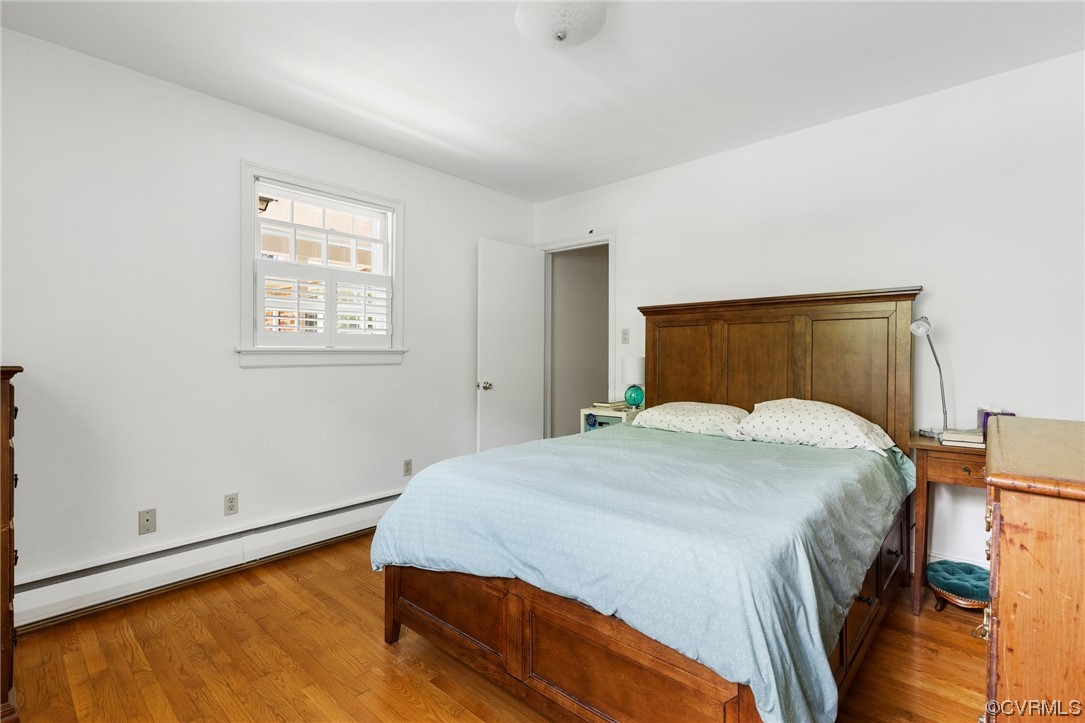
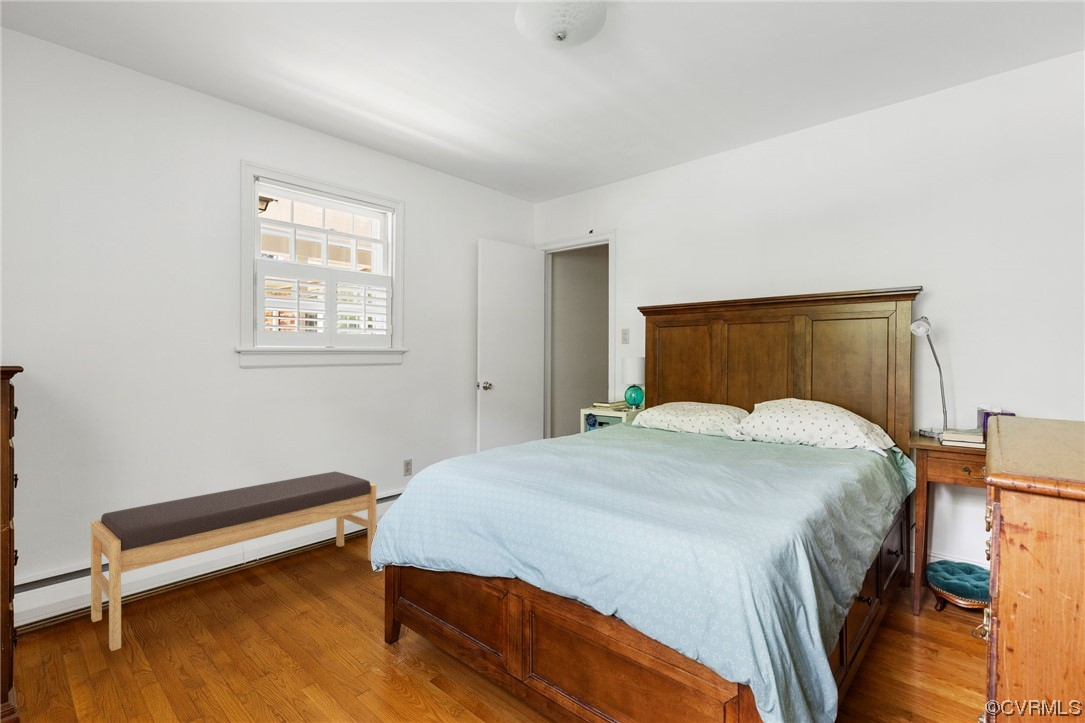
+ bench (252, 538)
